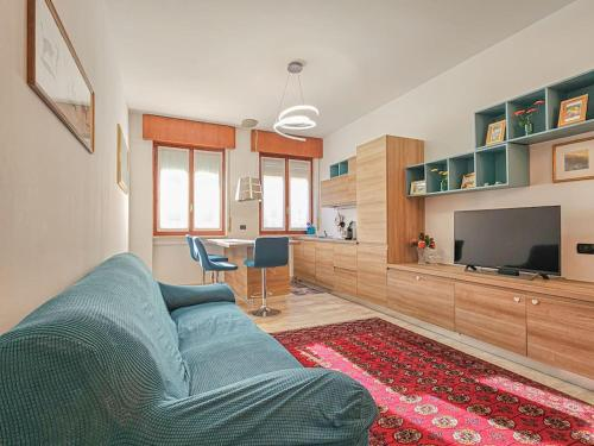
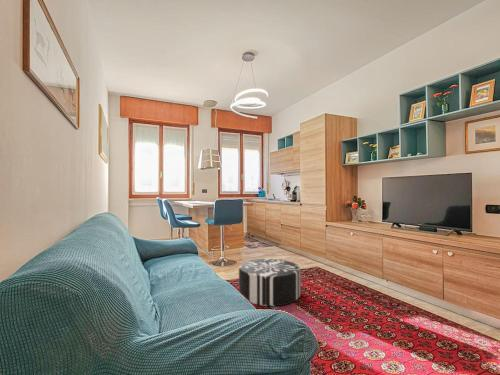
+ pouf (269, 280)
